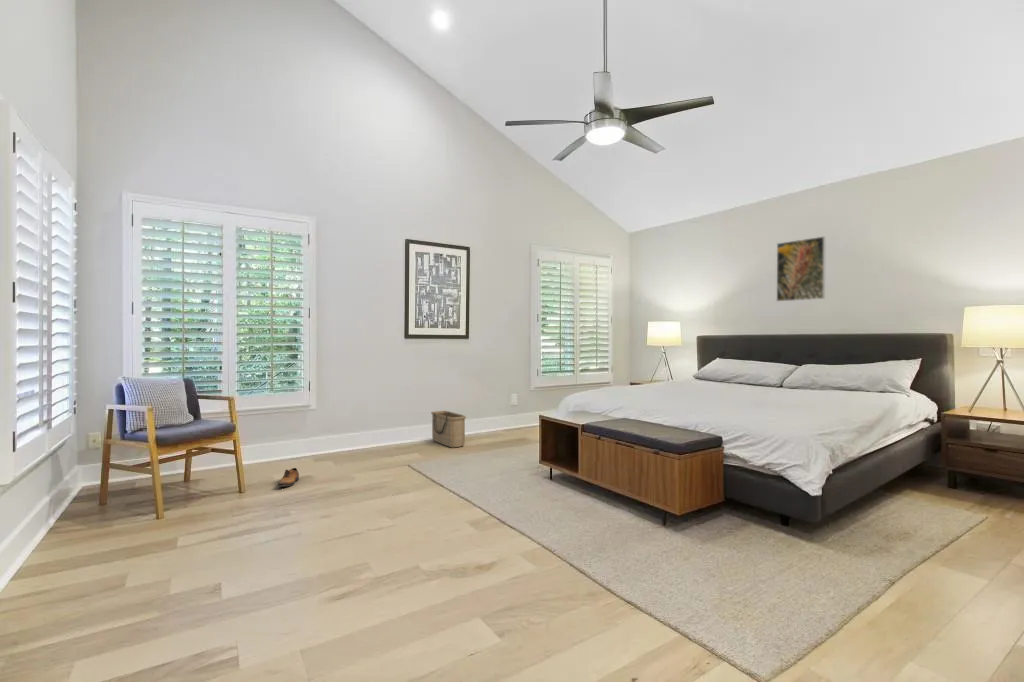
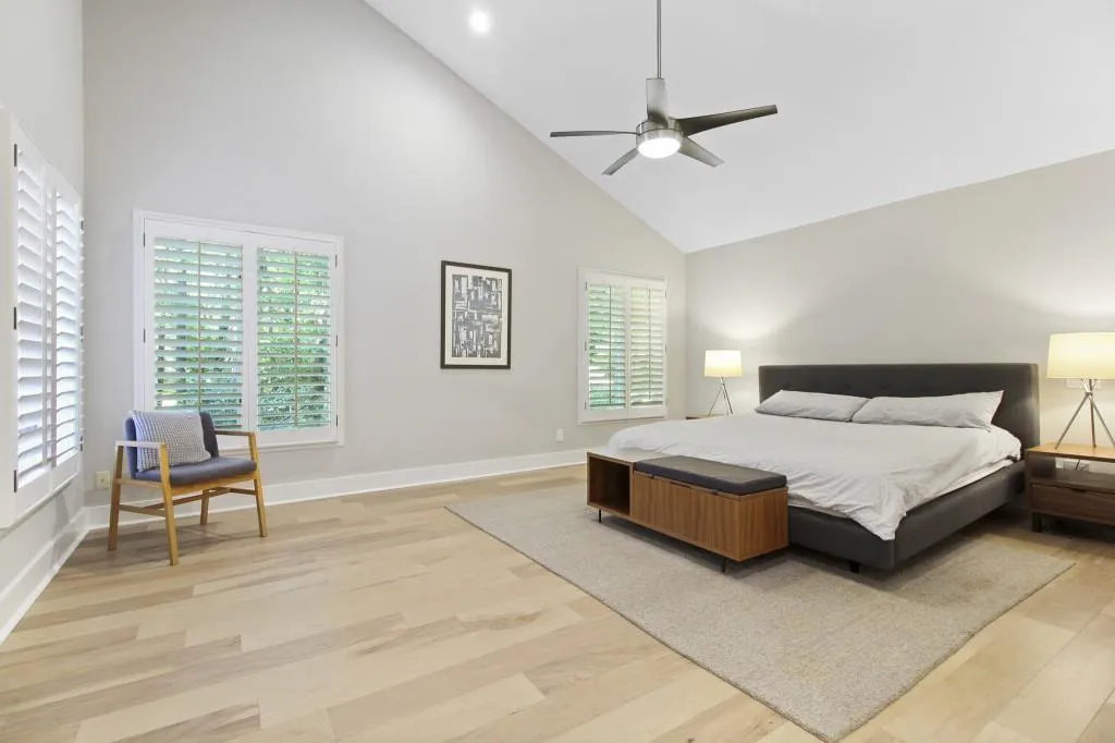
- basket (448, 428)
- shoe (288, 477)
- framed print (800, 270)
